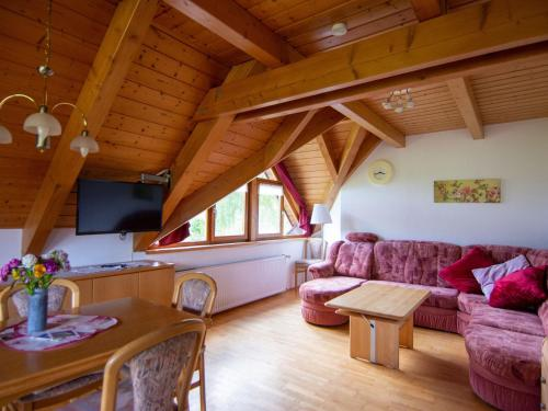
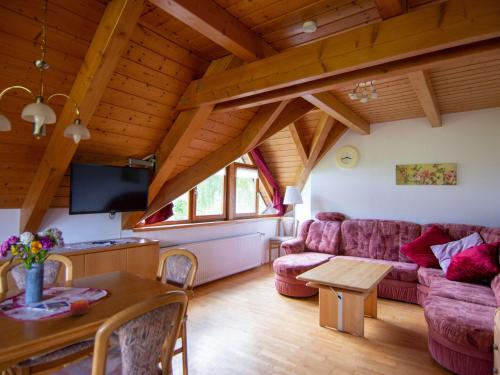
+ fruit (79, 306)
